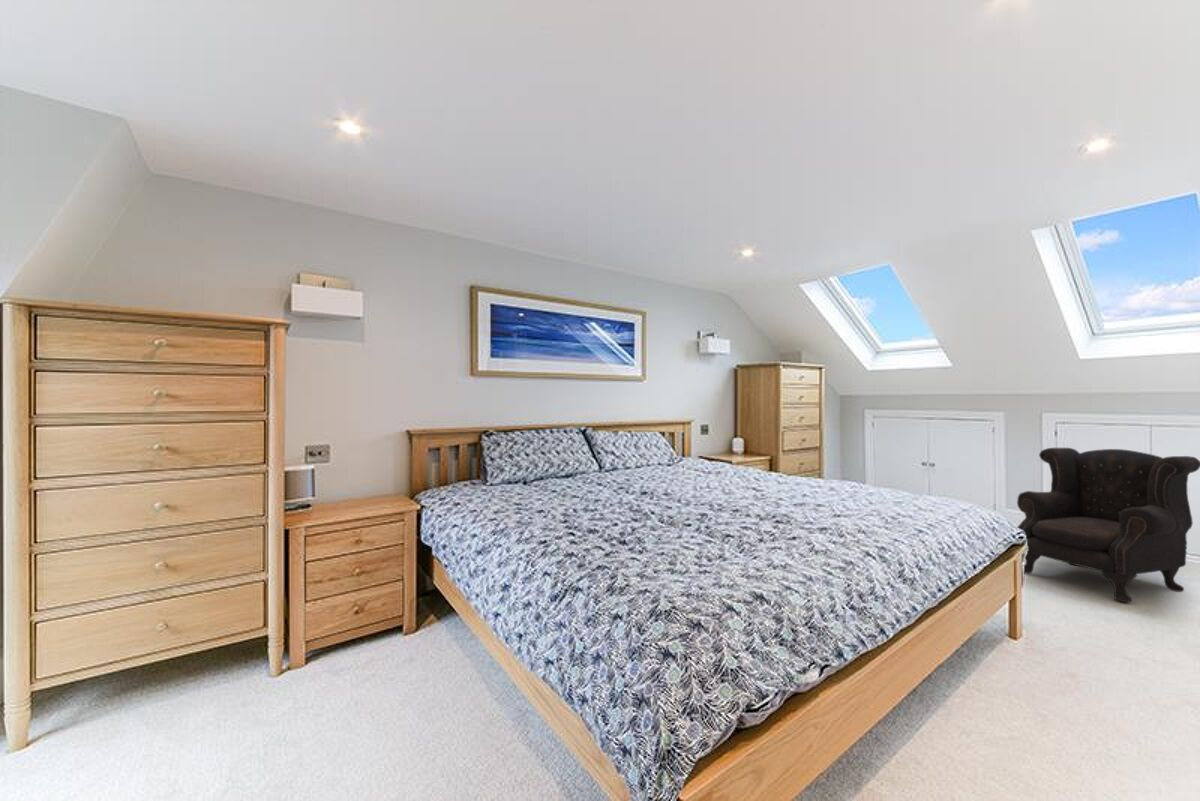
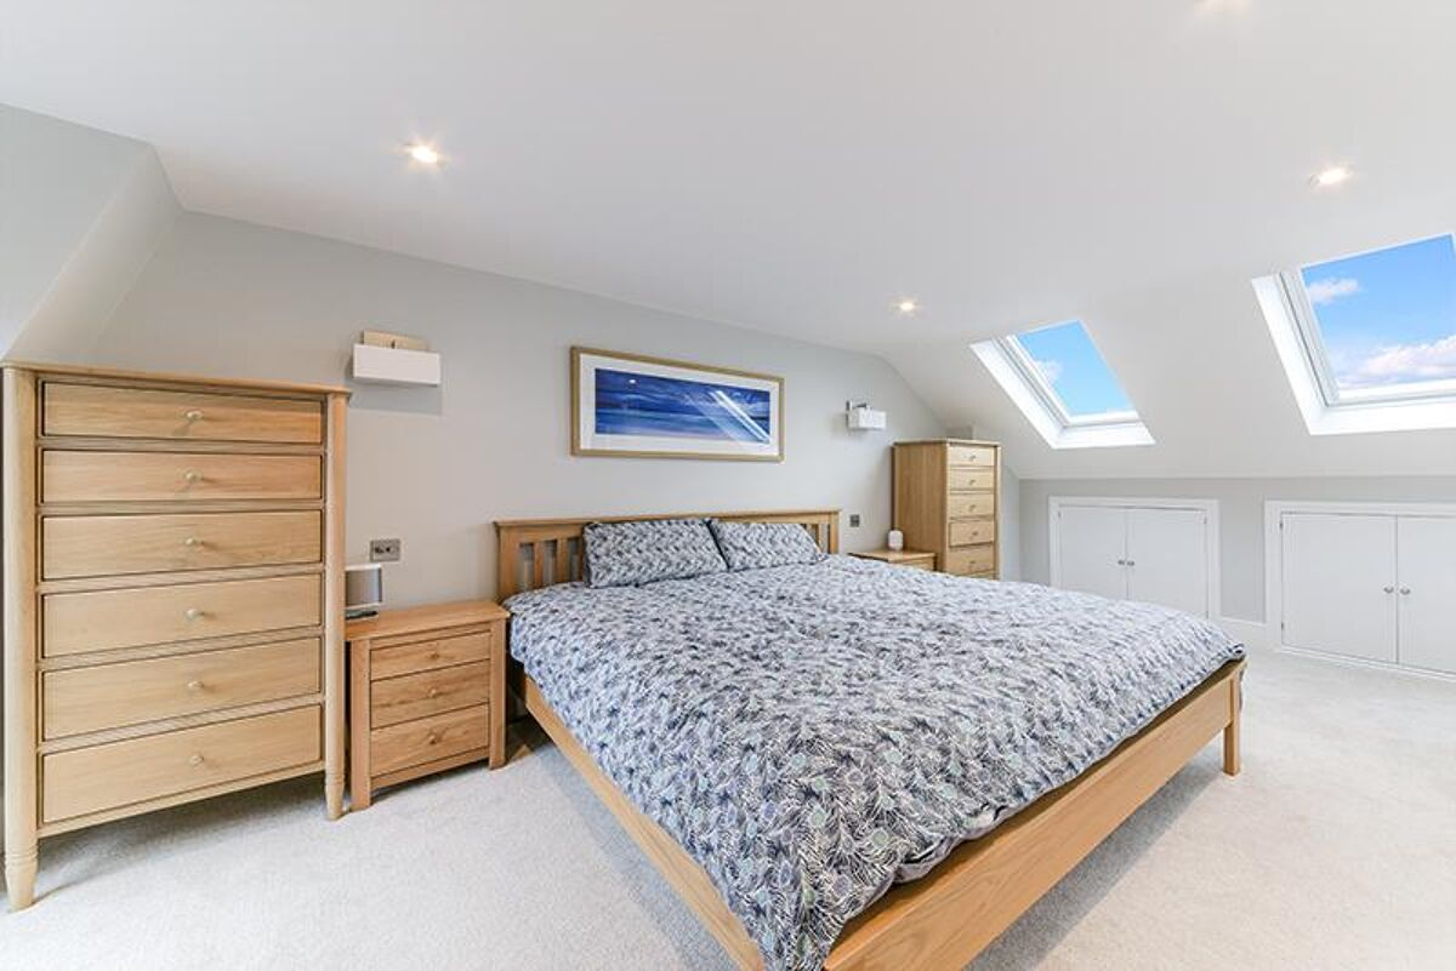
- armchair (1094, 516)
